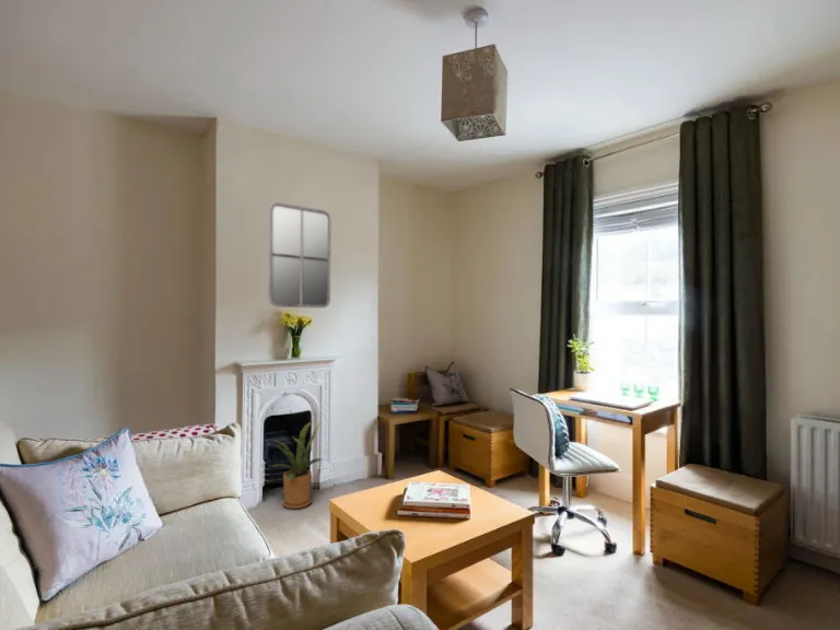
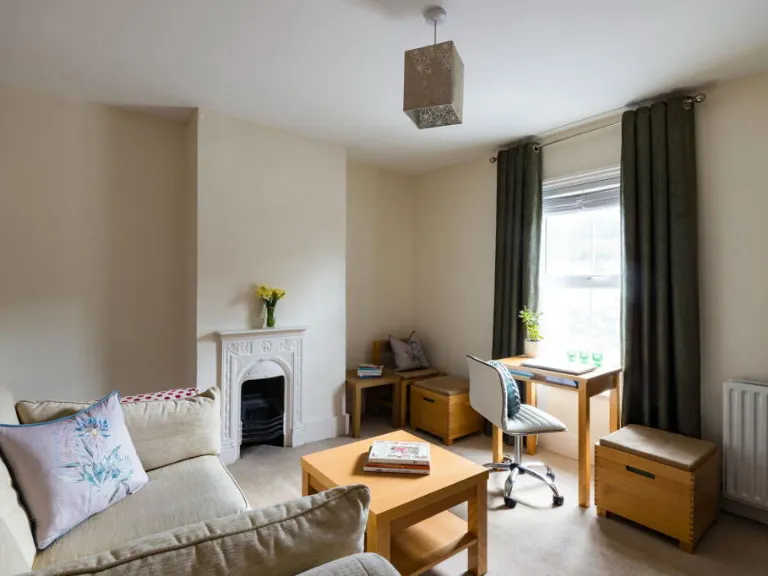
- home mirror (300, 256)
- house plant (293, 464)
